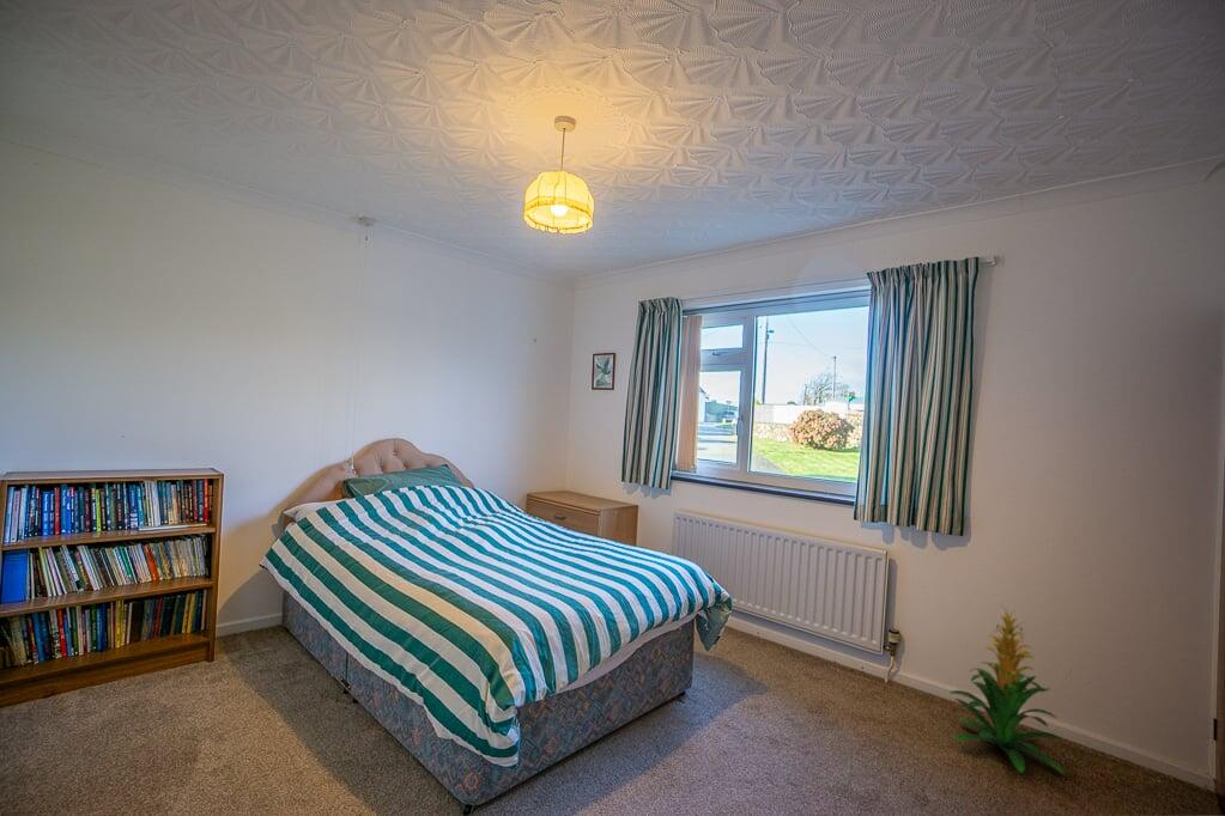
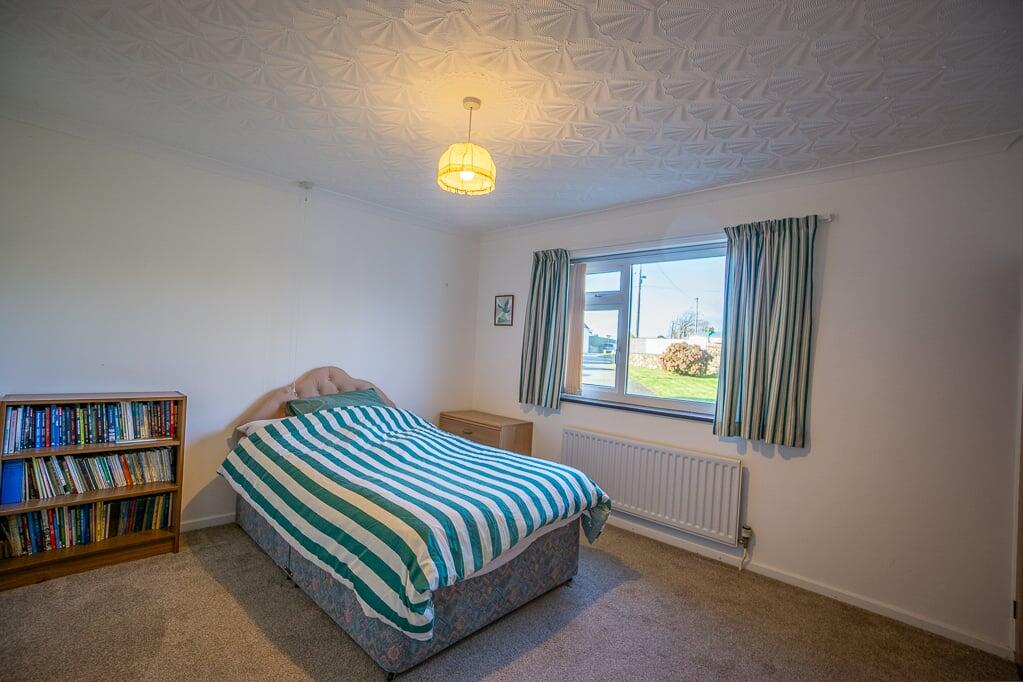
- indoor plant (1007, 677)
